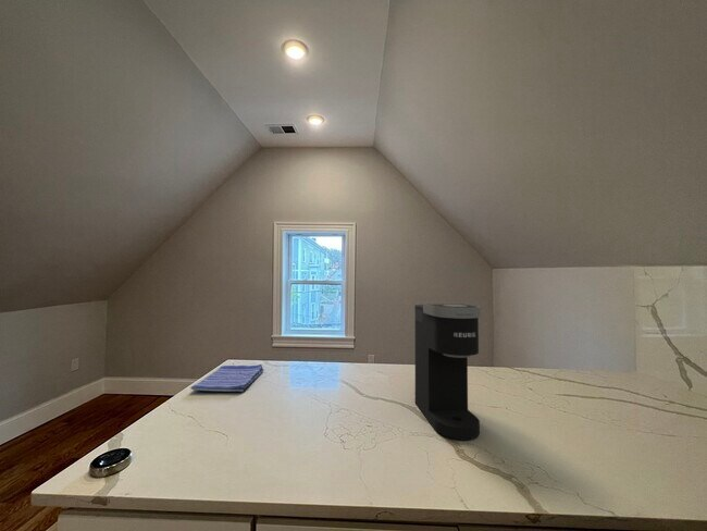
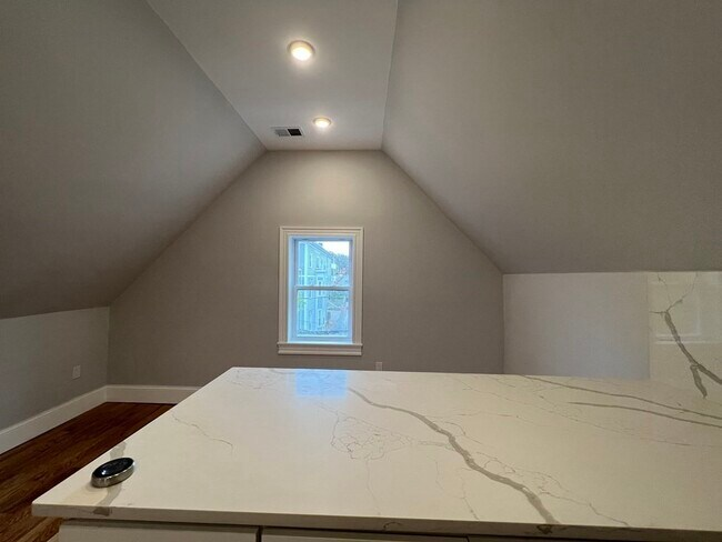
- coffee maker (444, 359)
- dish towel (231, 375)
